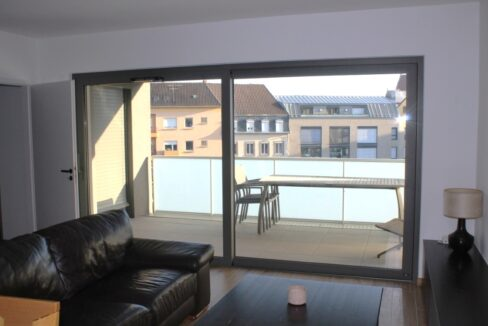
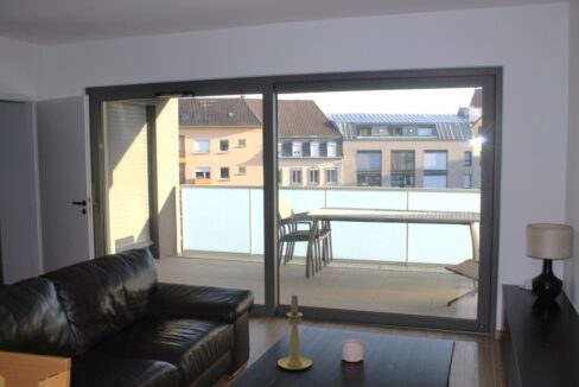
+ candle holder (294, 329)
